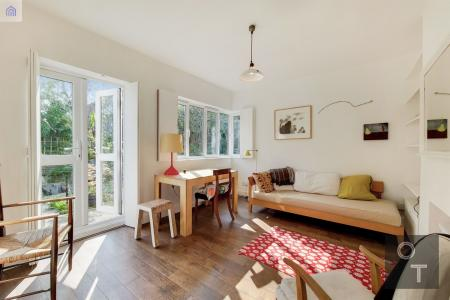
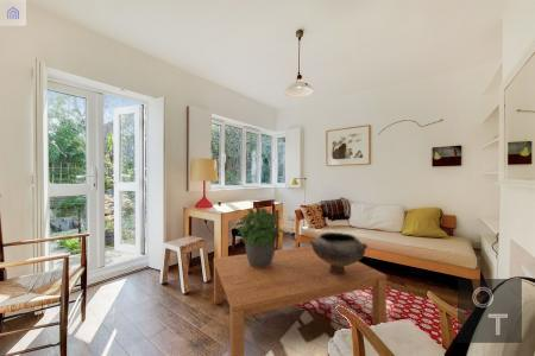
+ potted plant (259, 234)
+ coffee table (291, 288)
+ ceramic pot (338, 254)
